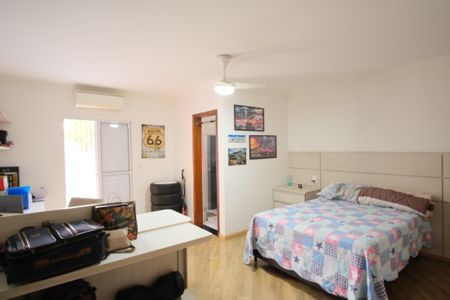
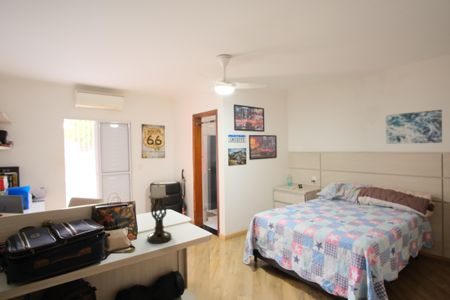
+ wall art (412, 128)
+ candle holder (159, 210)
